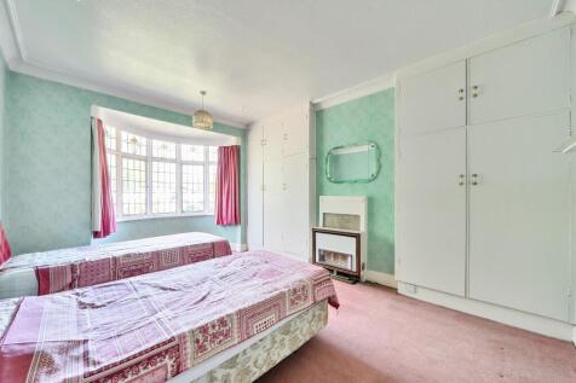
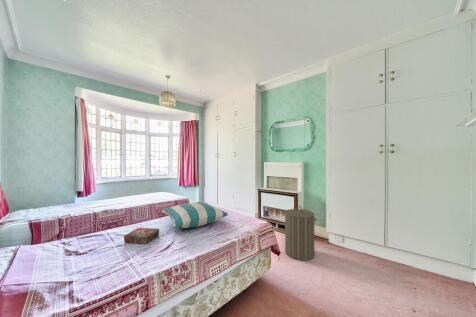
+ pillow (193, 213)
+ laundry hamper (299, 229)
+ book (142, 235)
